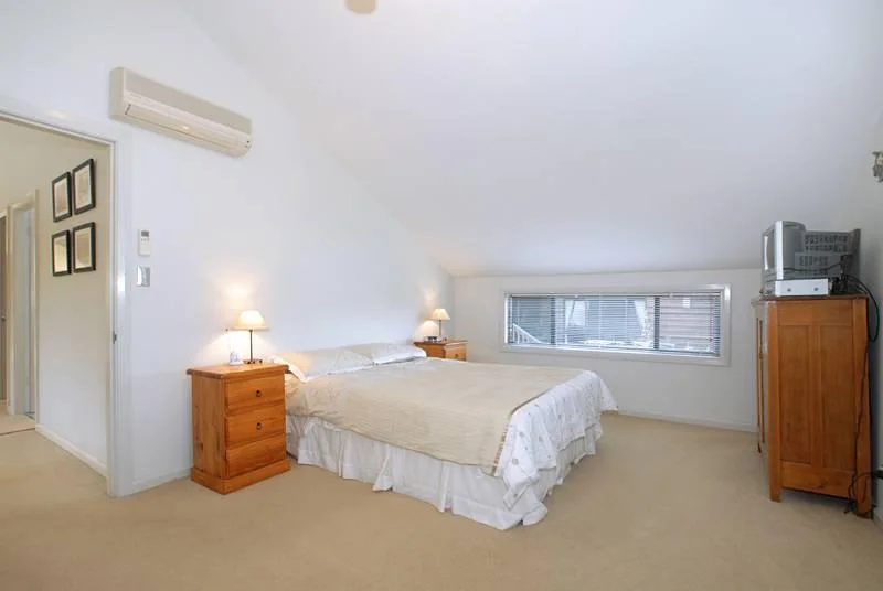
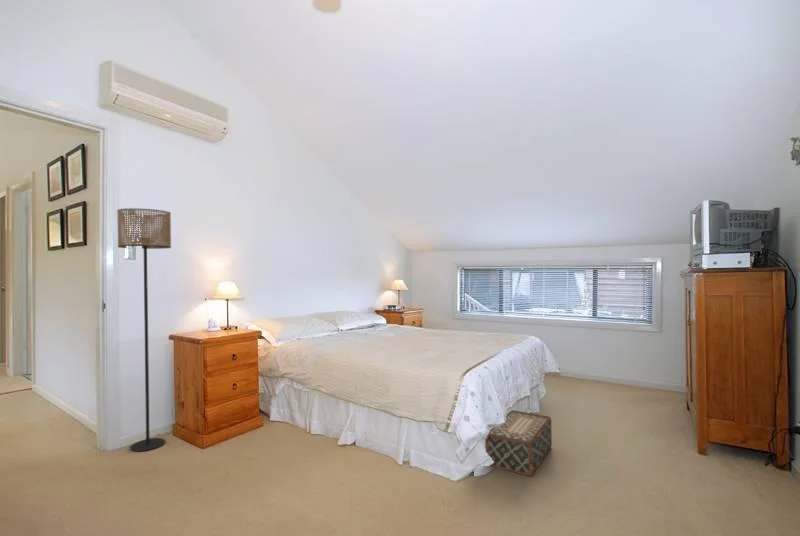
+ woven basket (520, 439)
+ floor lamp (146, 328)
